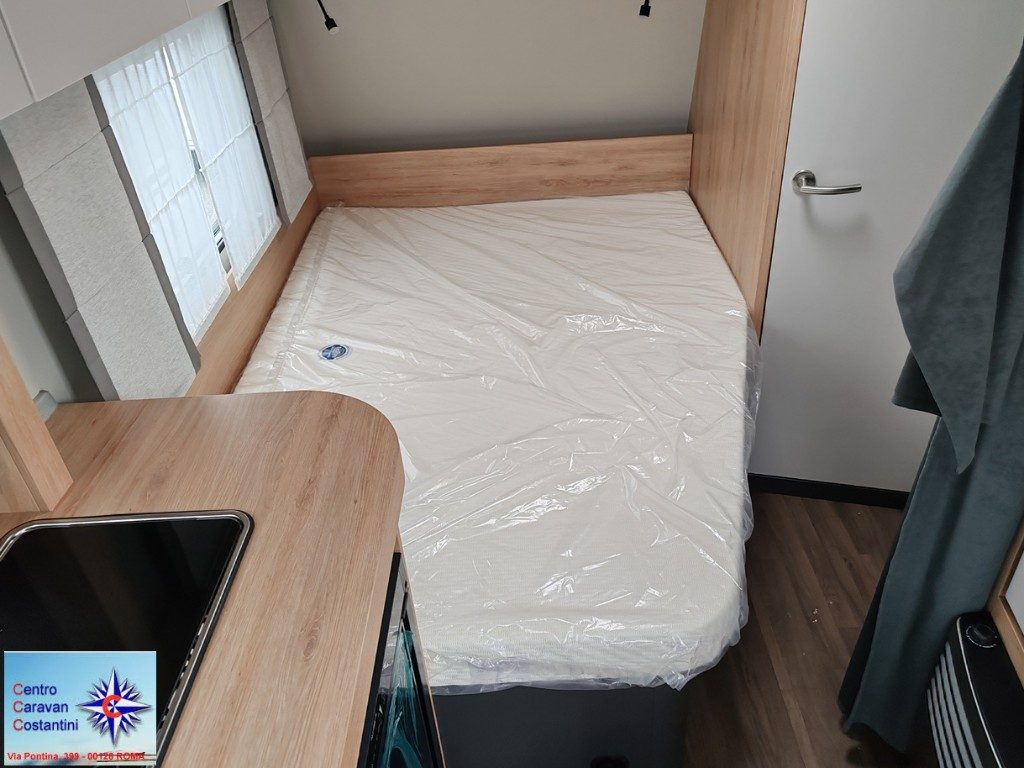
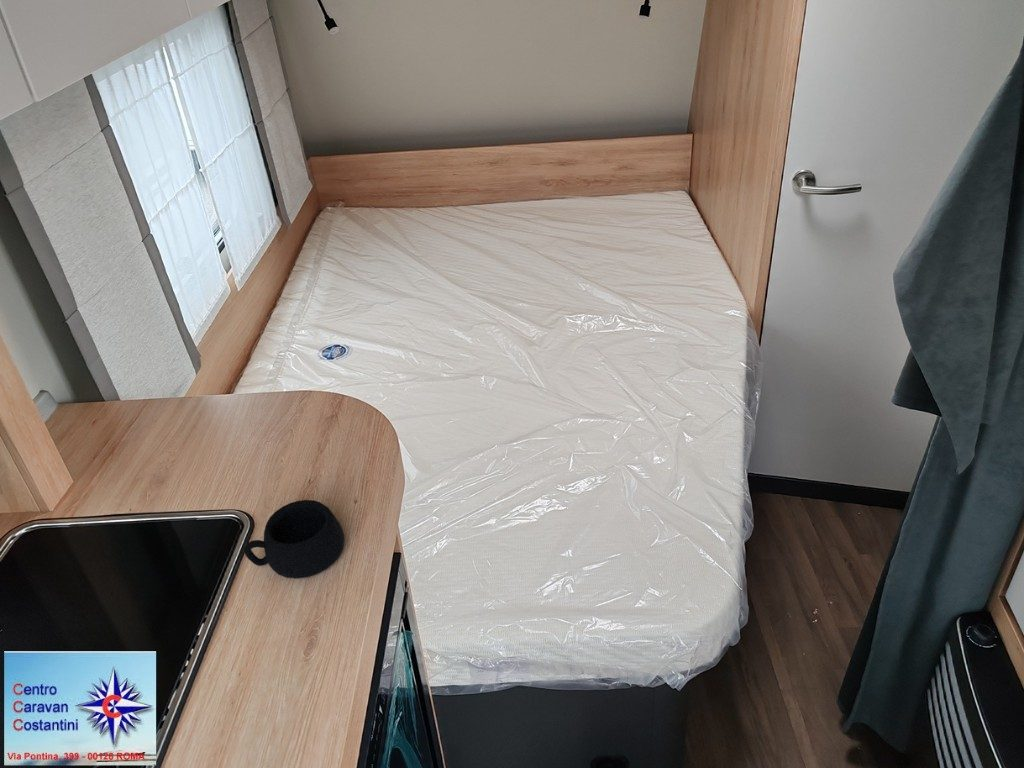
+ mug (294, 540)
